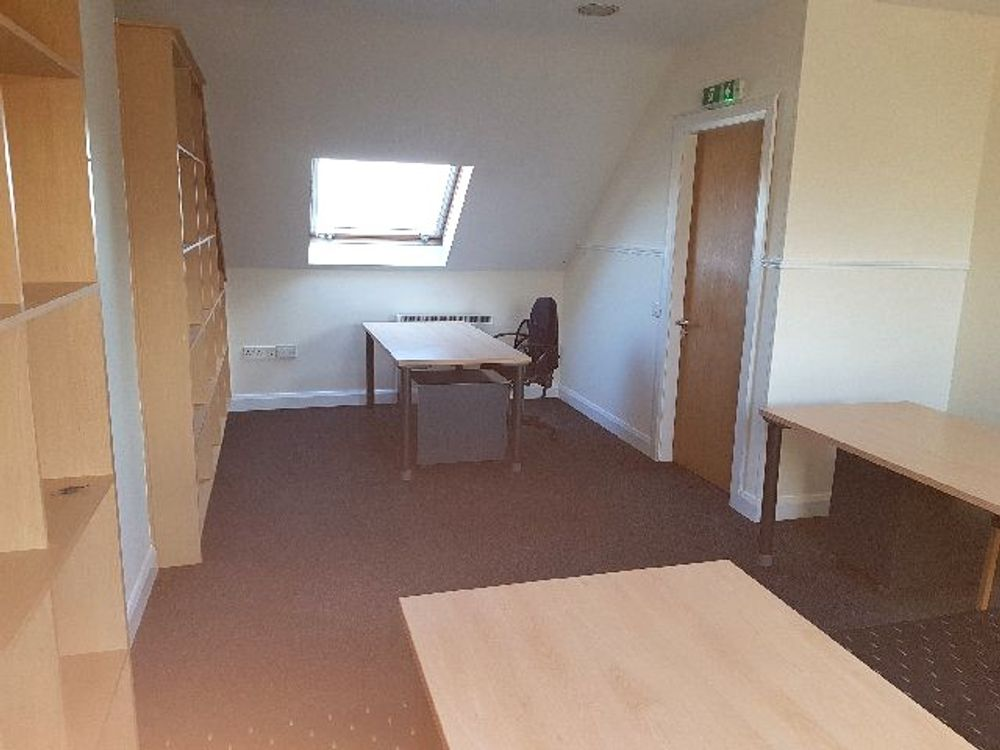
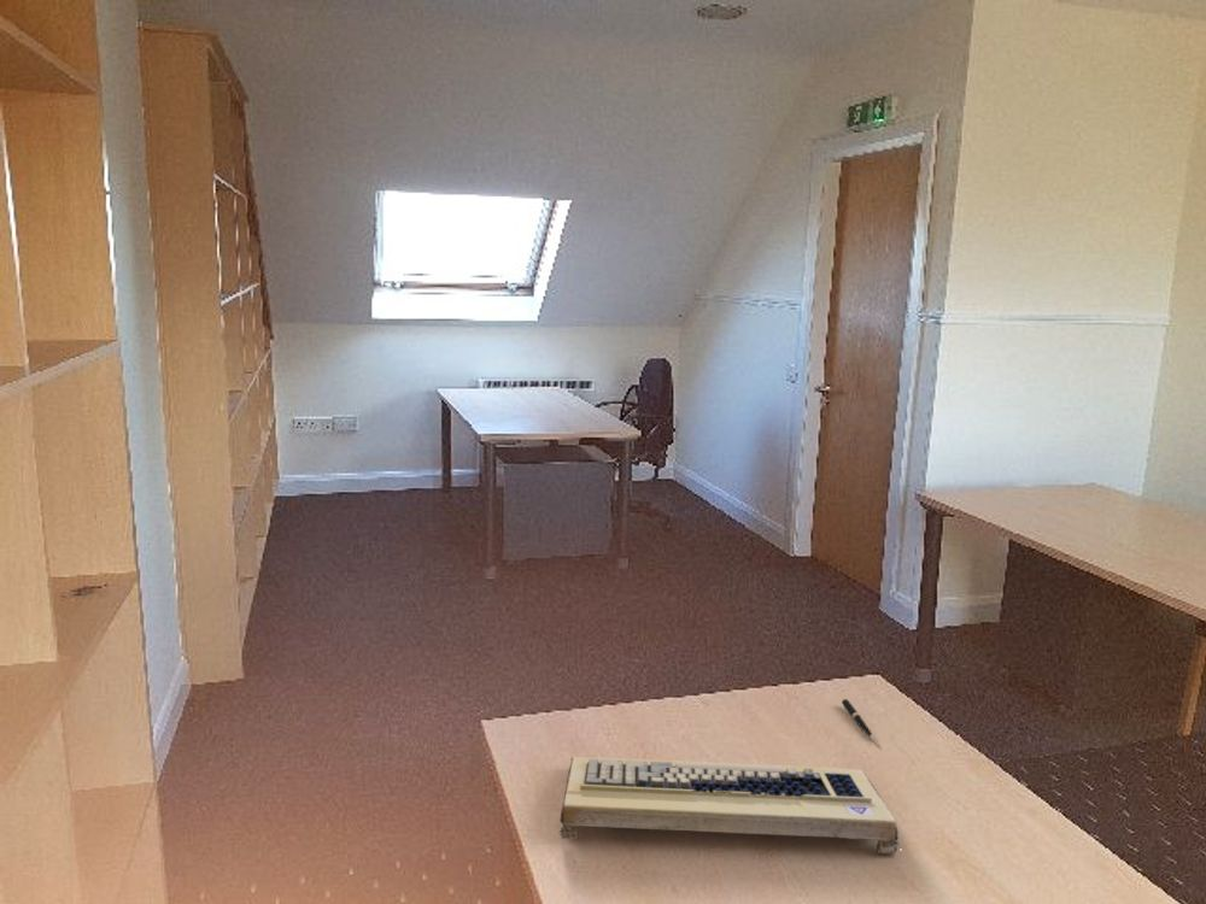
+ pen (859, 720)
+ computer keyboard (722, 792)
